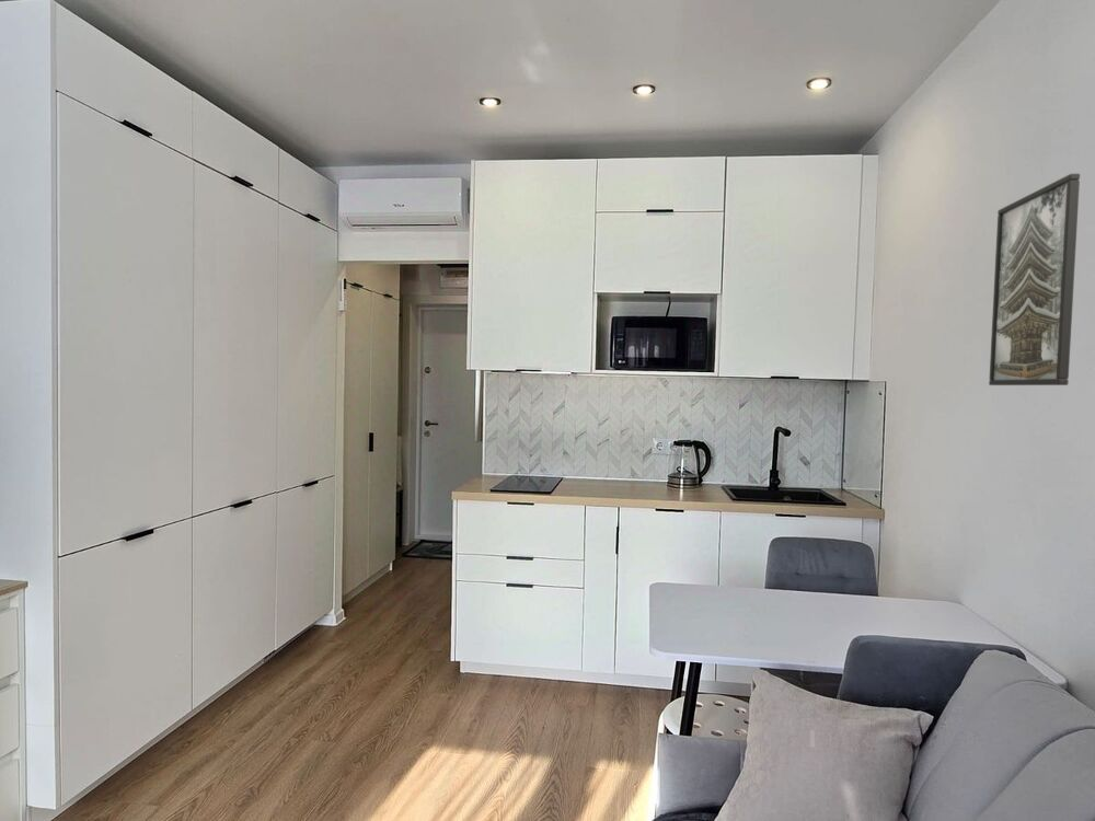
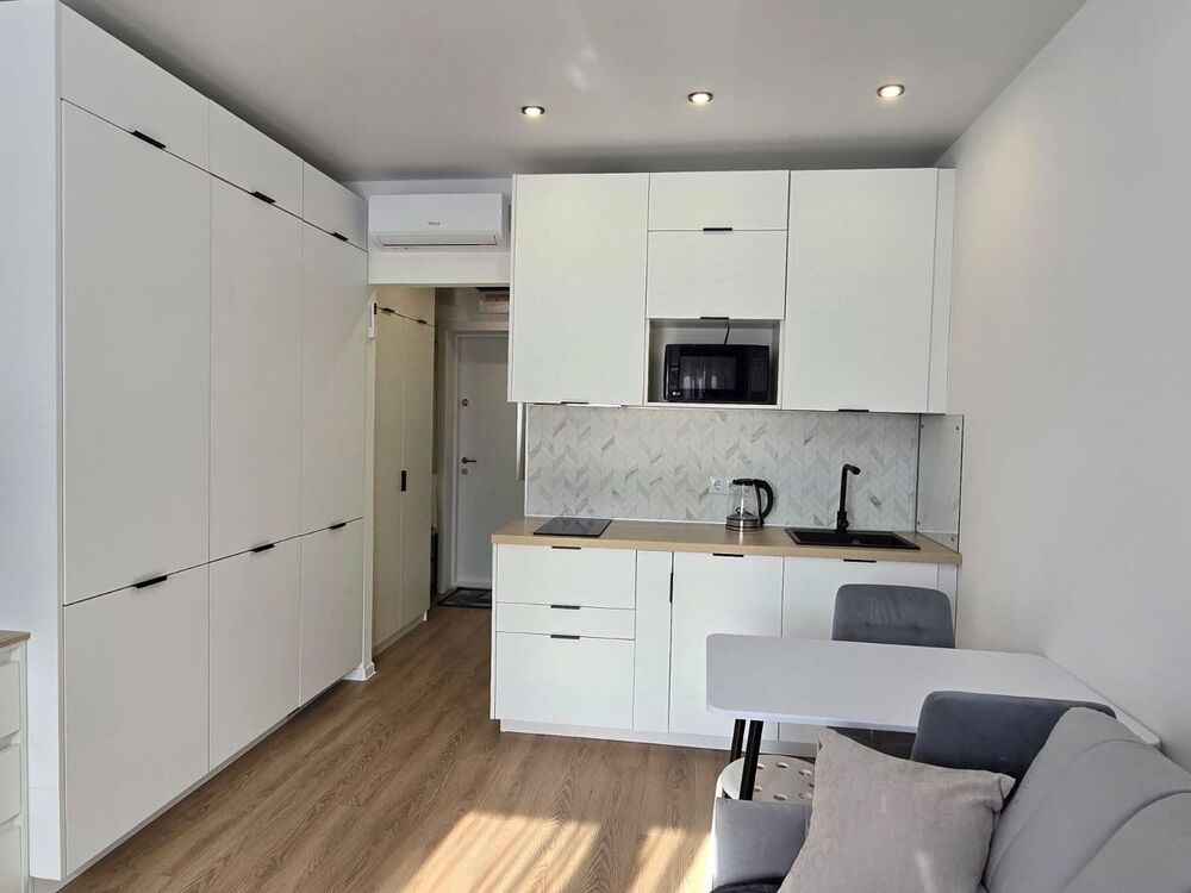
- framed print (1029, 289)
